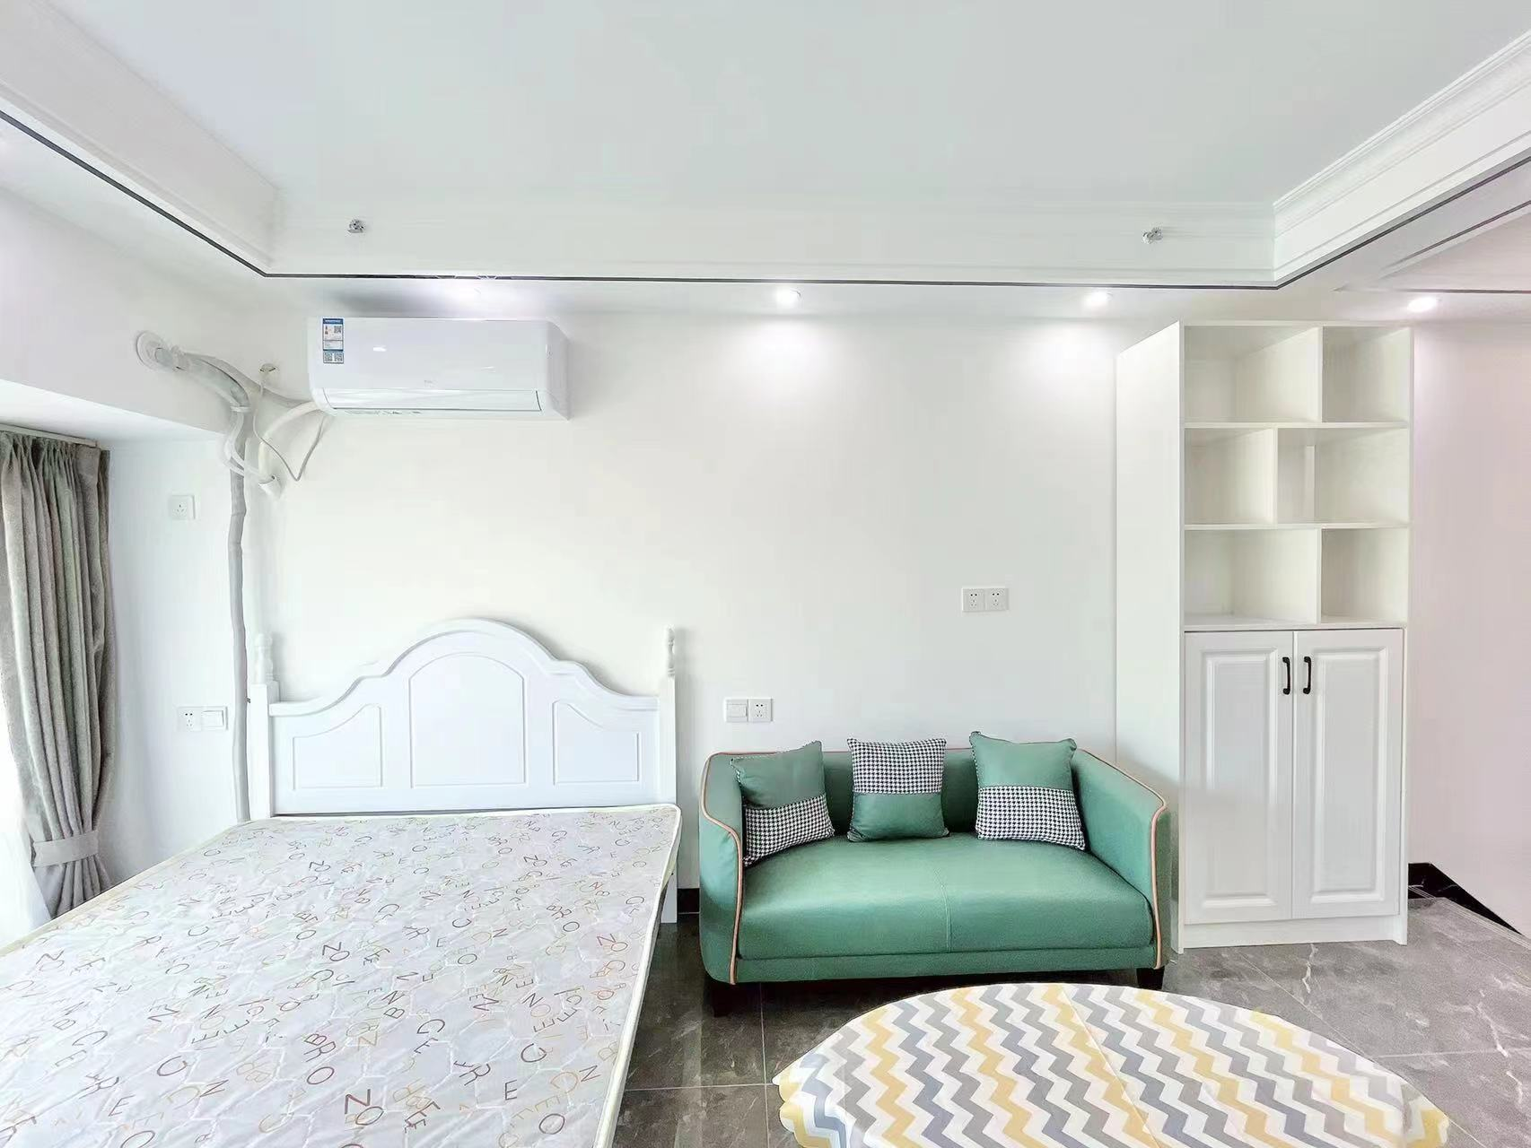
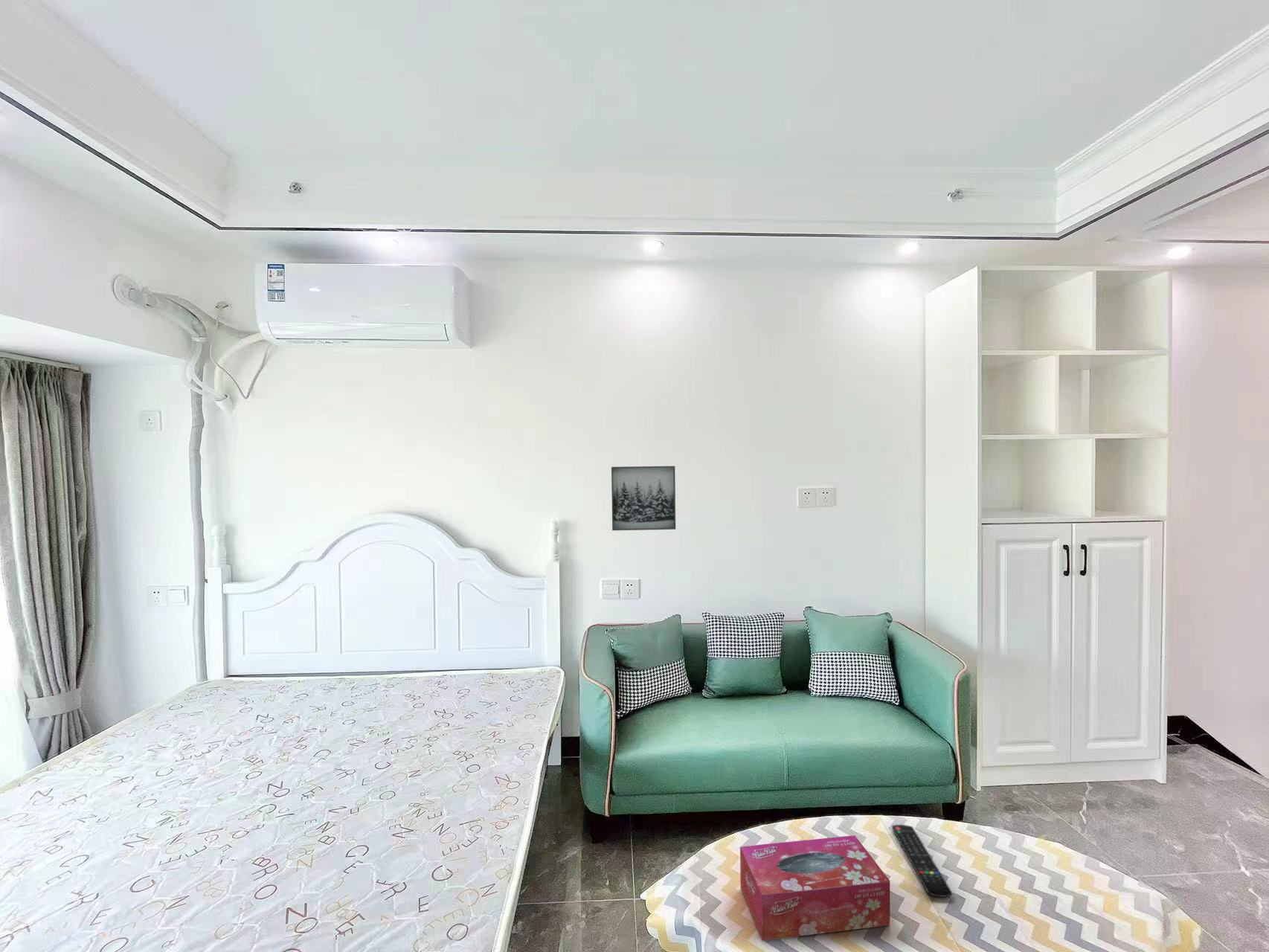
+ wall art (643, 498)
+ remote control (919, 858)
+ tissue box (812, 884)
